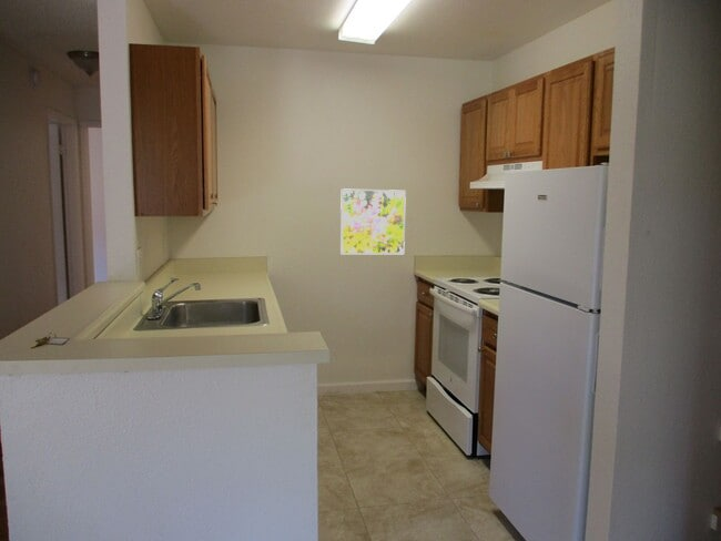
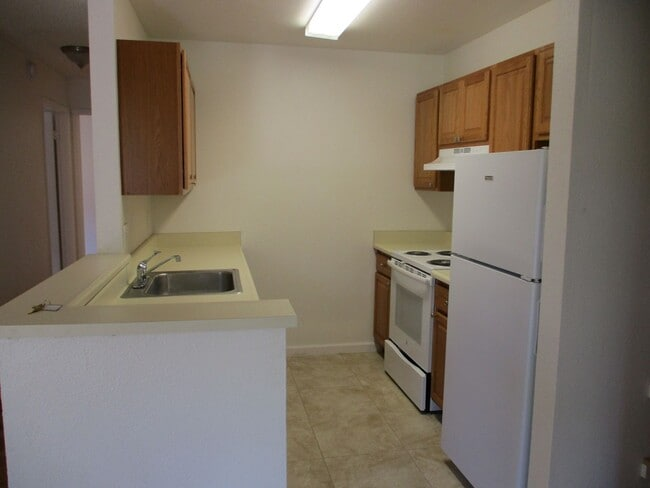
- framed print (373, 222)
